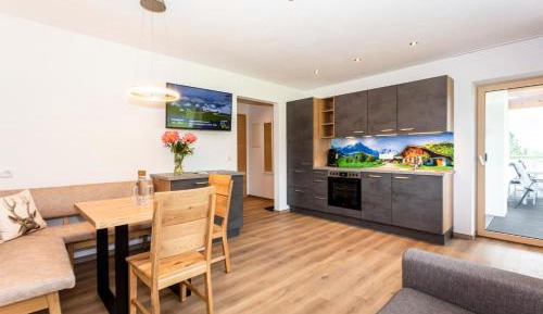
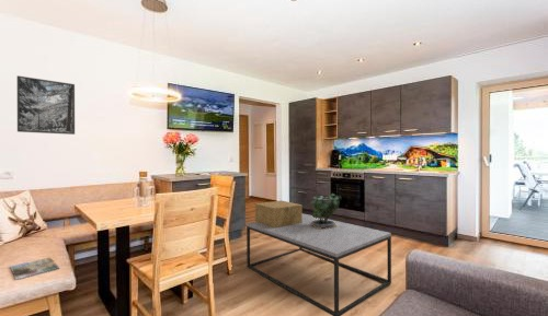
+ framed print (47, 106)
+ potted plant (324, 208)
+ magazine (34, 267)
+ coffee table (313, 250)
+ decorative box (278, 212)
